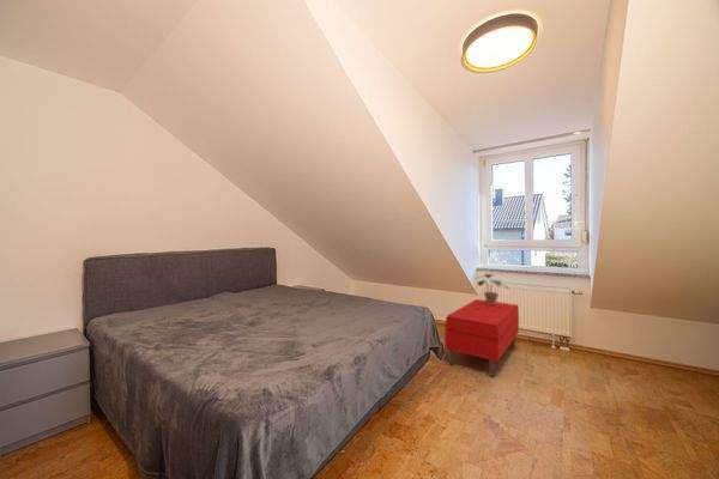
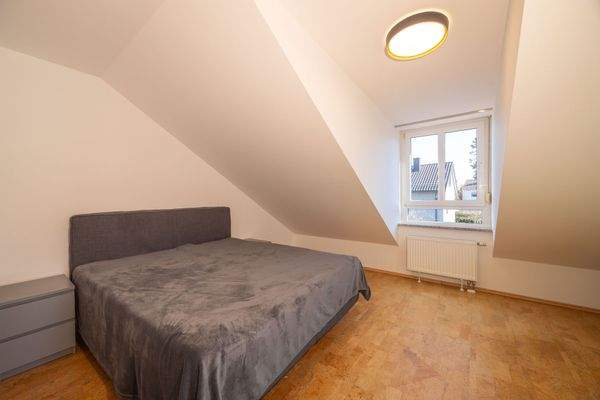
- potted plant (490, 289)
- bench (484, 332)
